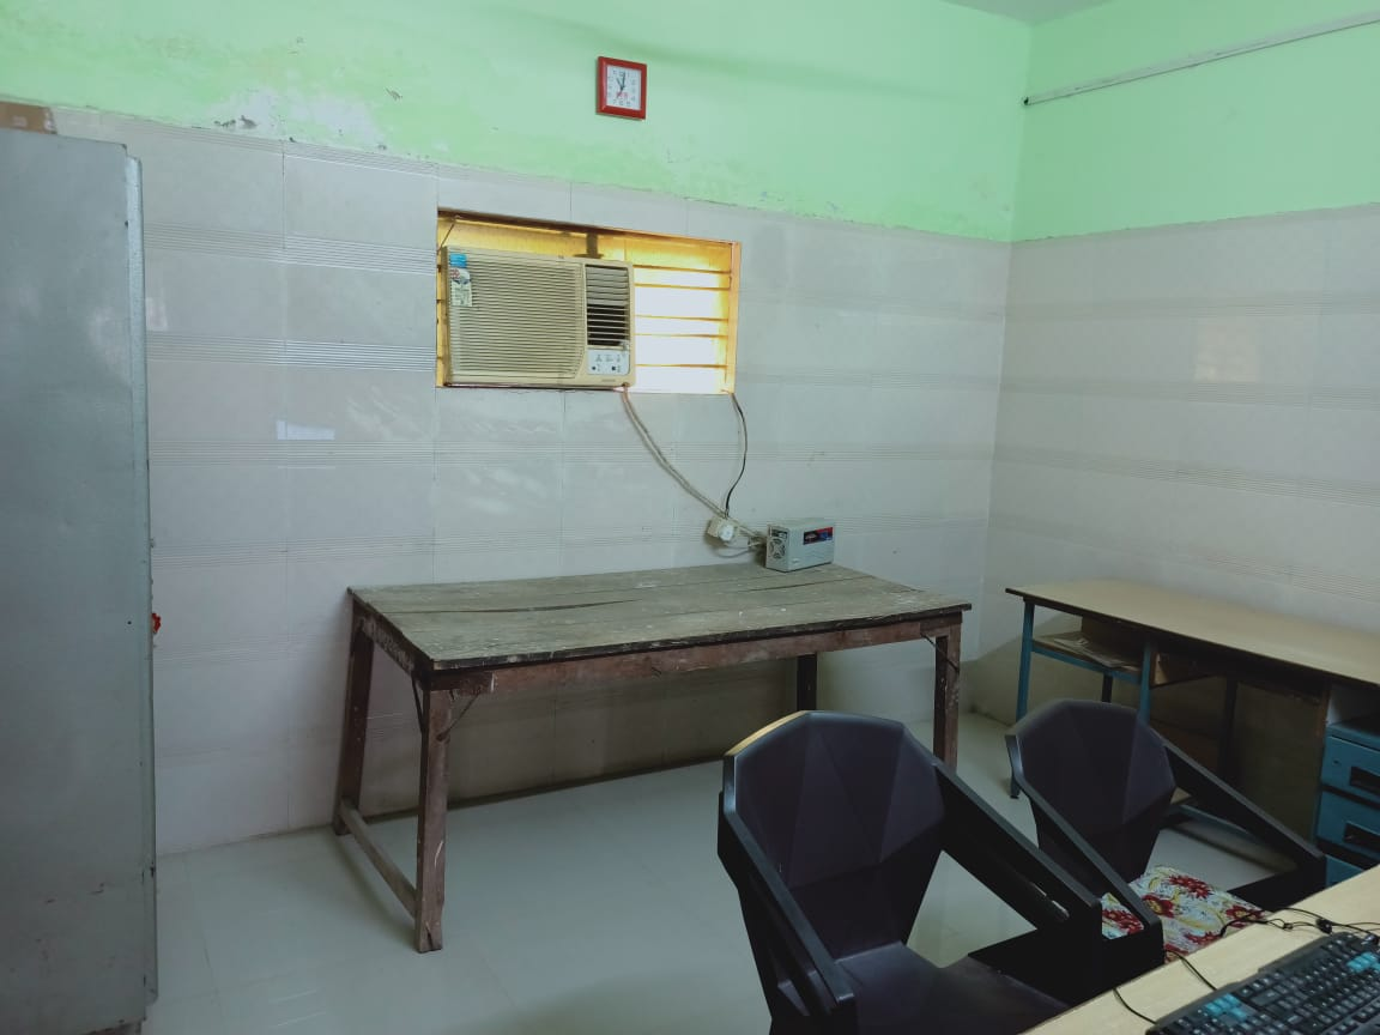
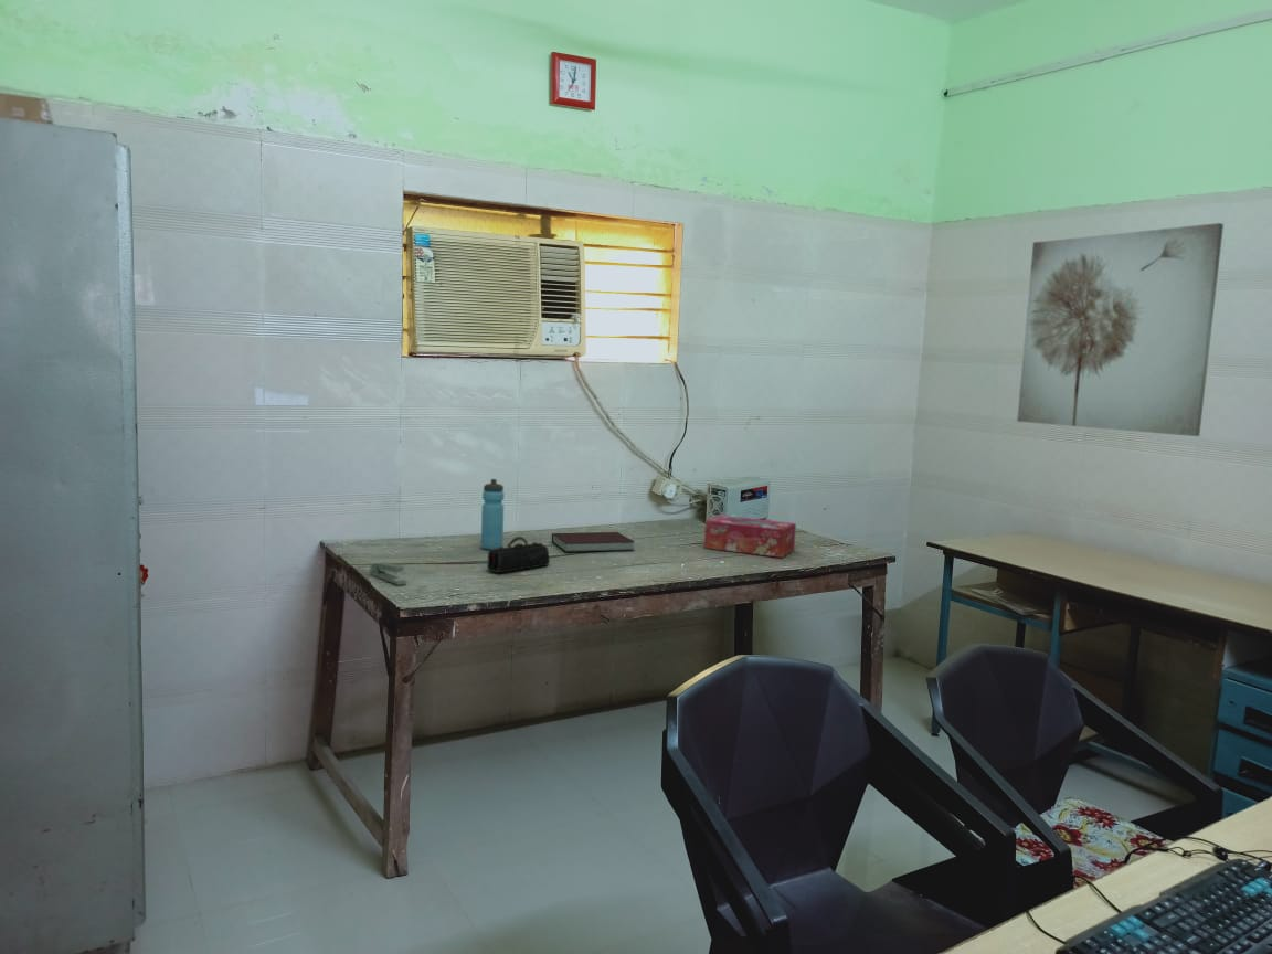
+ tissue box (750, 536)
+ notebook (592, 541)
+ pencil case (518, 552)
+ wall art (1110, 331)
+ stapler (388, 570)
+ water bottle (492, 513)
